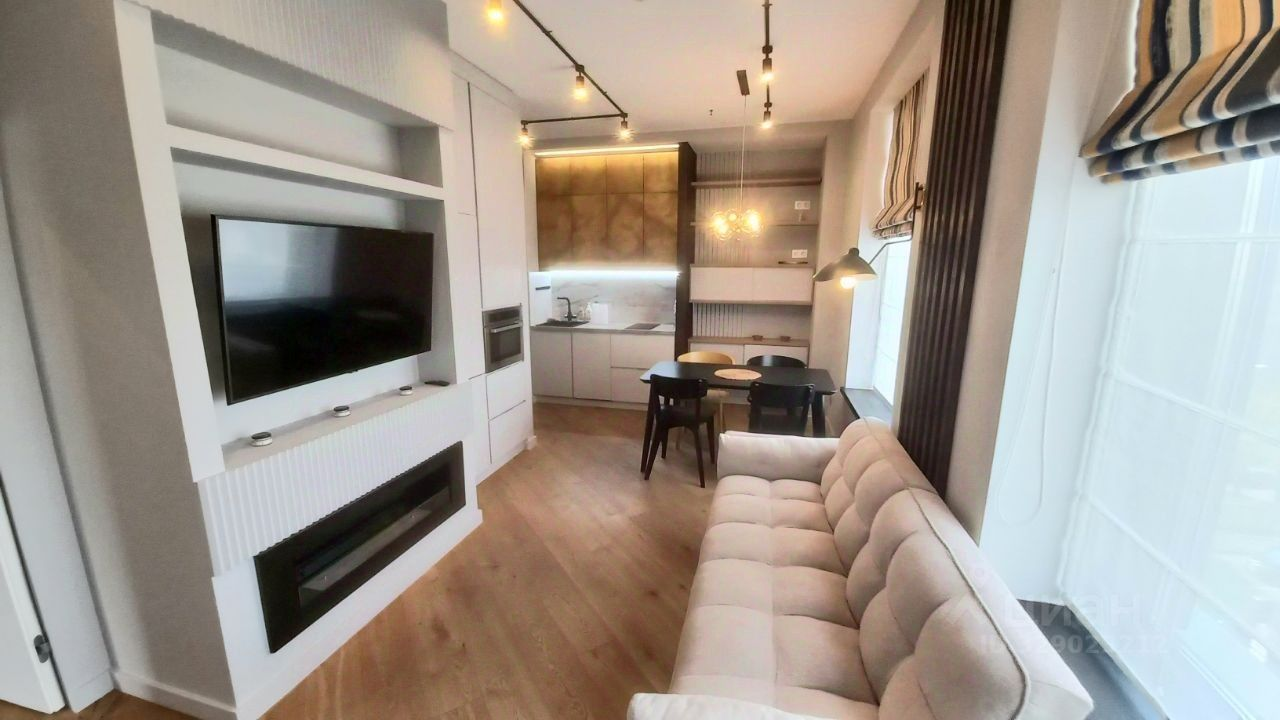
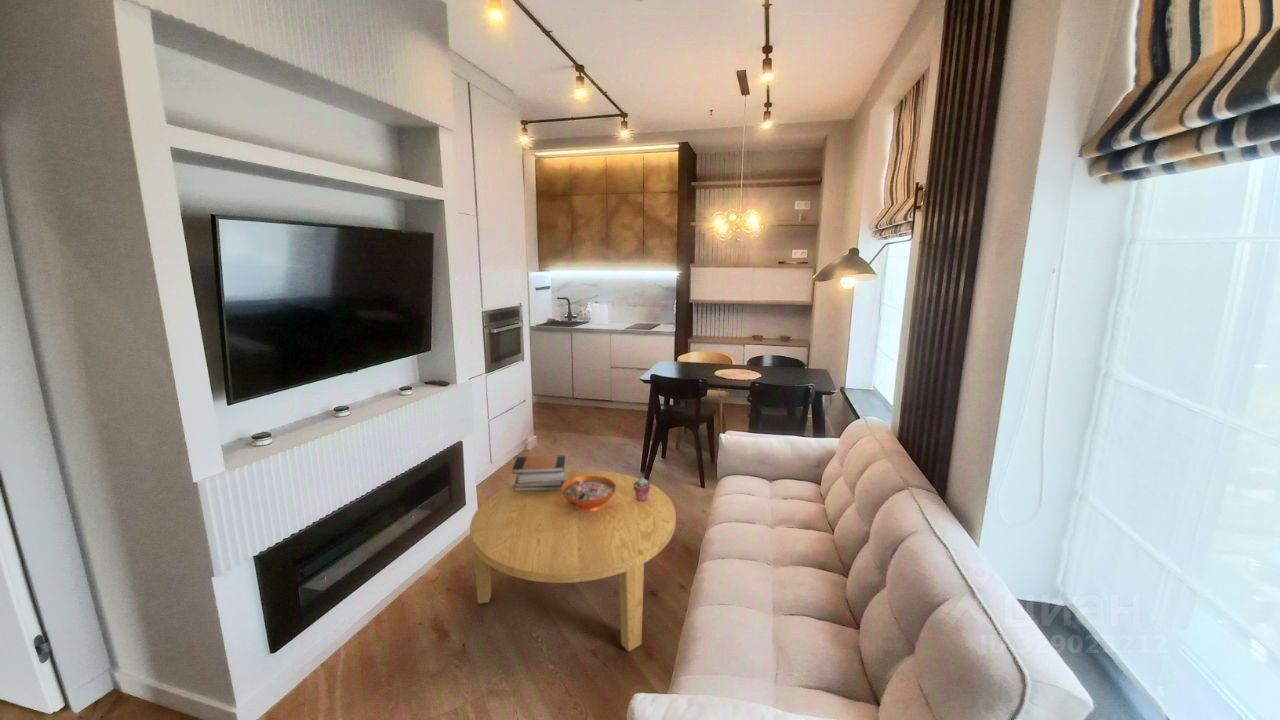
+ coffee table (576, 551)
+ decorative bowl (588, 495)
+ book stack (540, 473)
+ potted succulent (642, 487)
